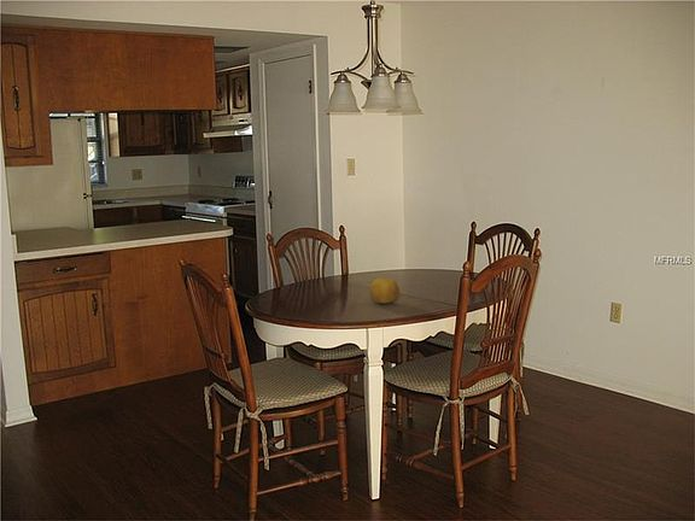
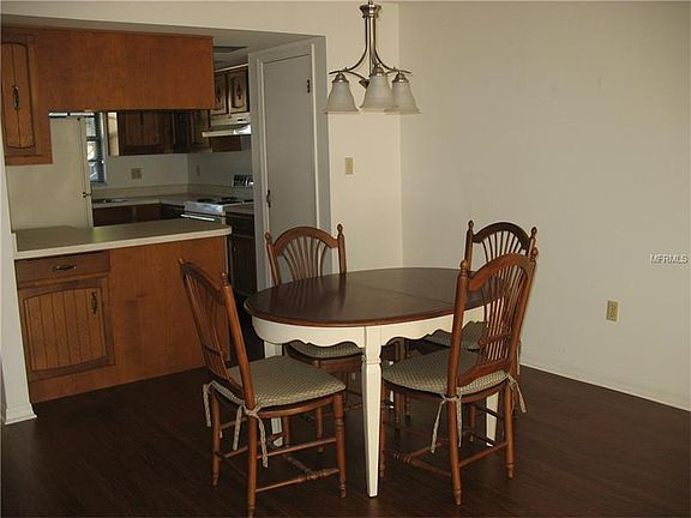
- fruit (384, 291)
